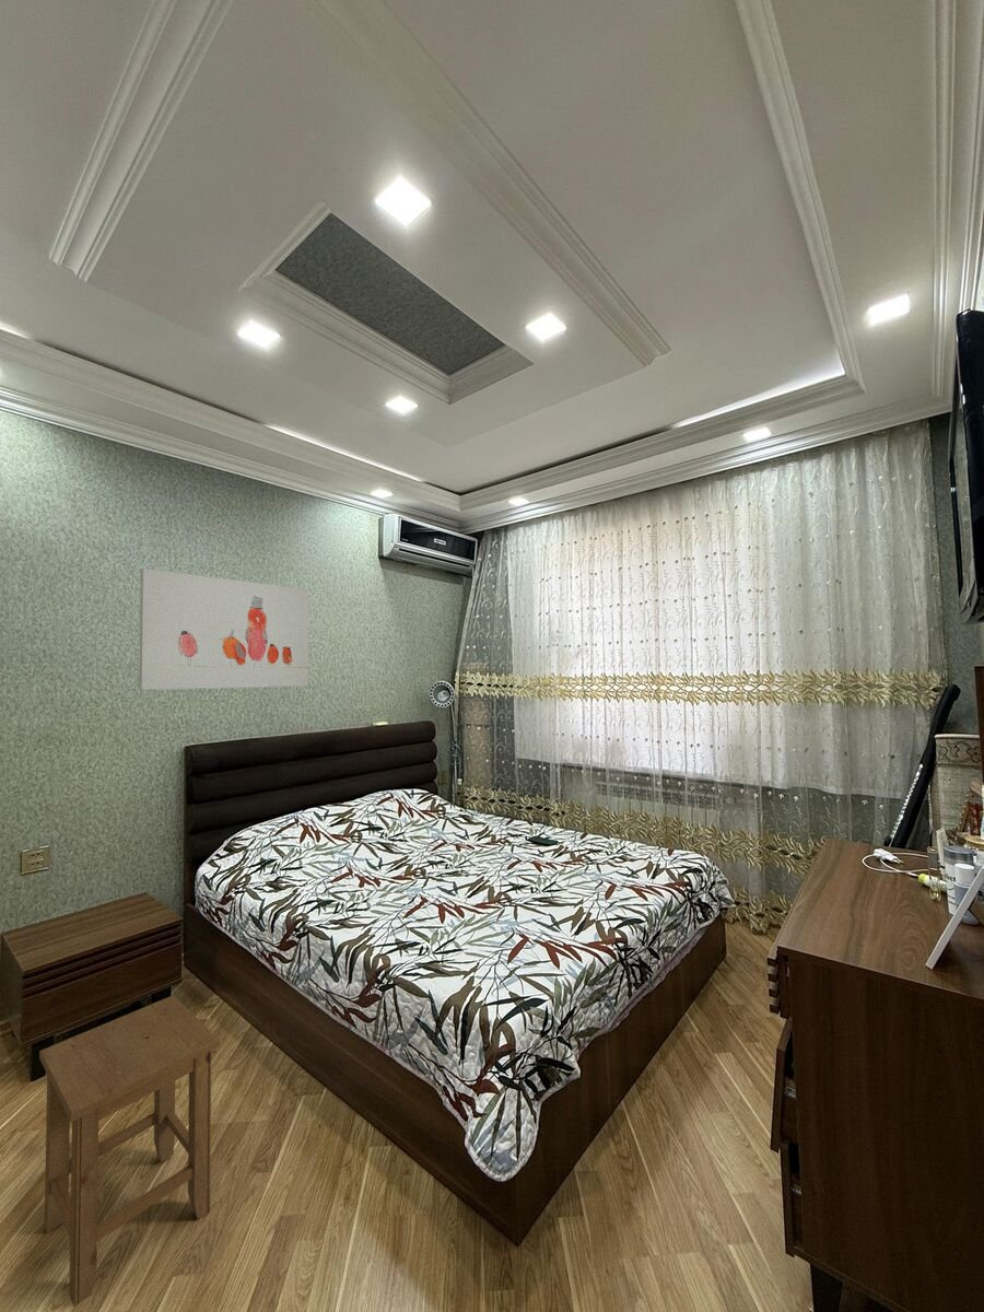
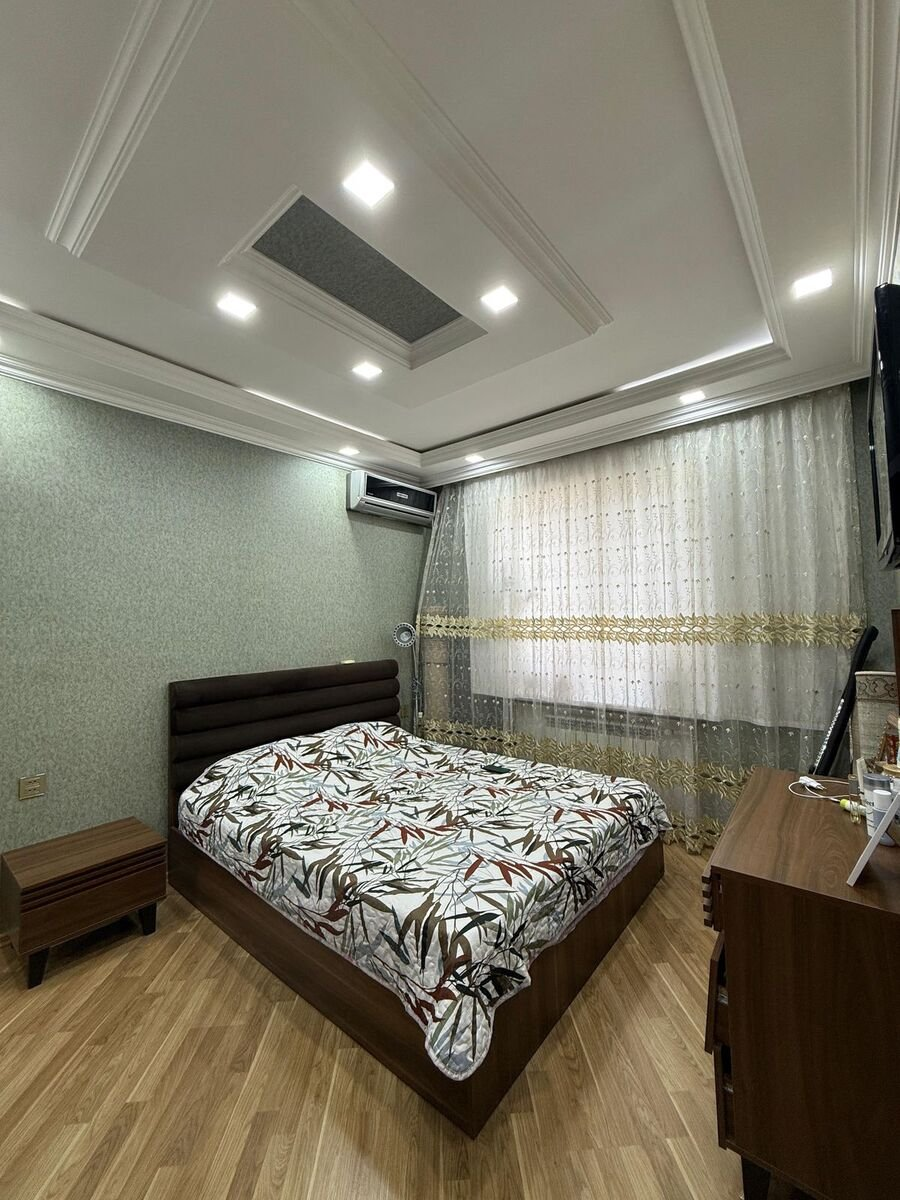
- stool (129, 1131)
- wall art (233, 633)
